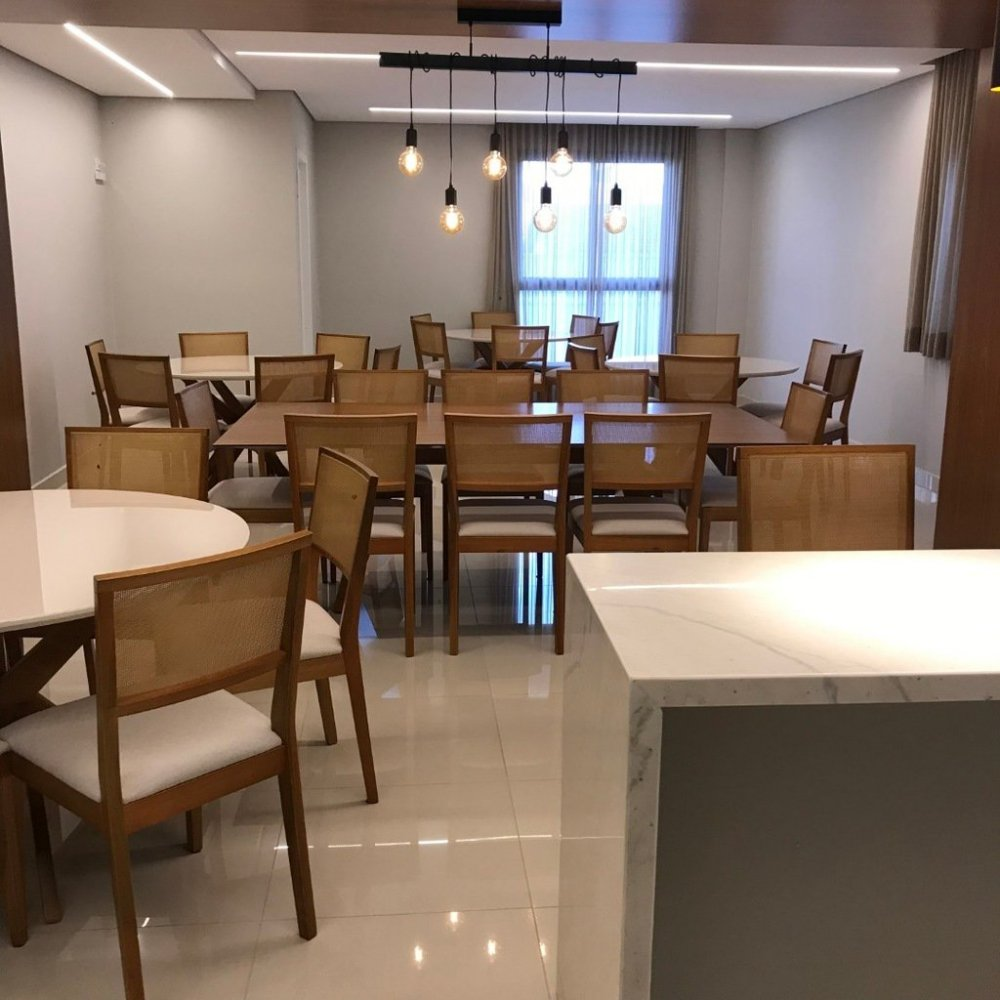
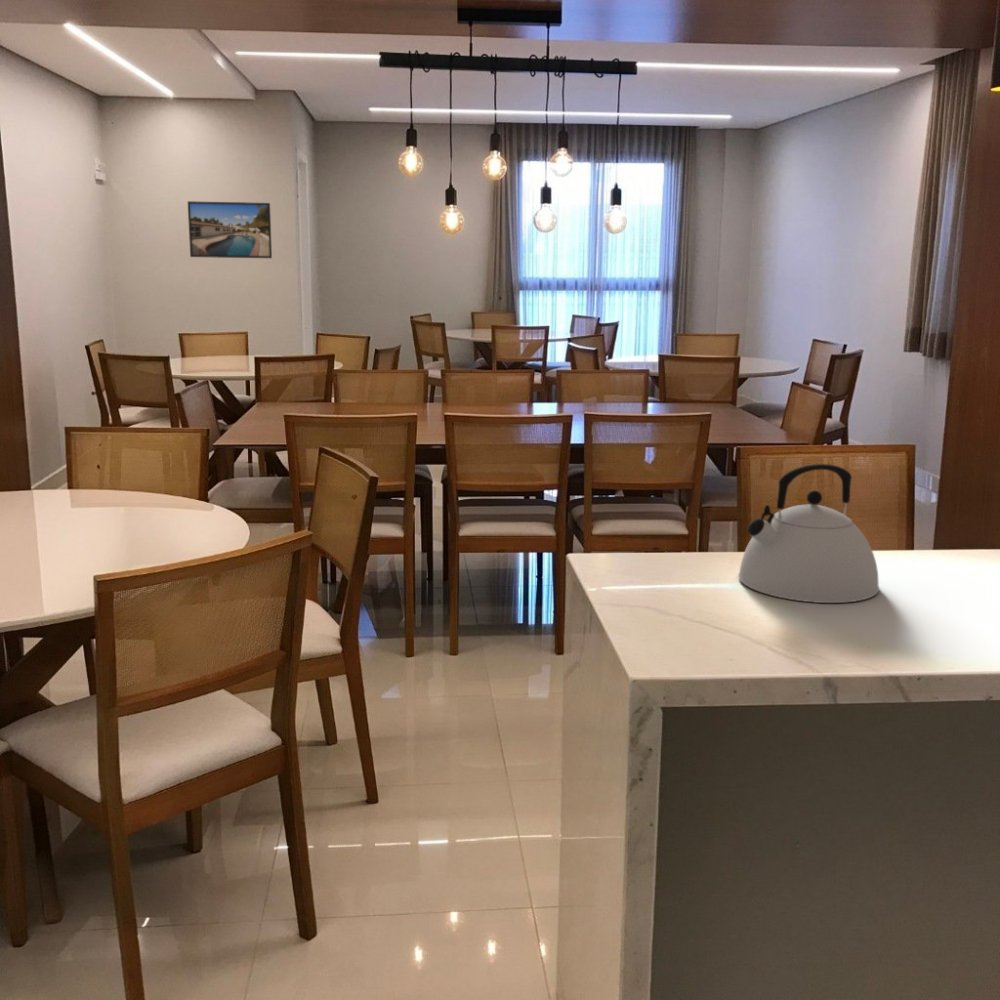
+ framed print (230, 230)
+ kettle (809, 524)
